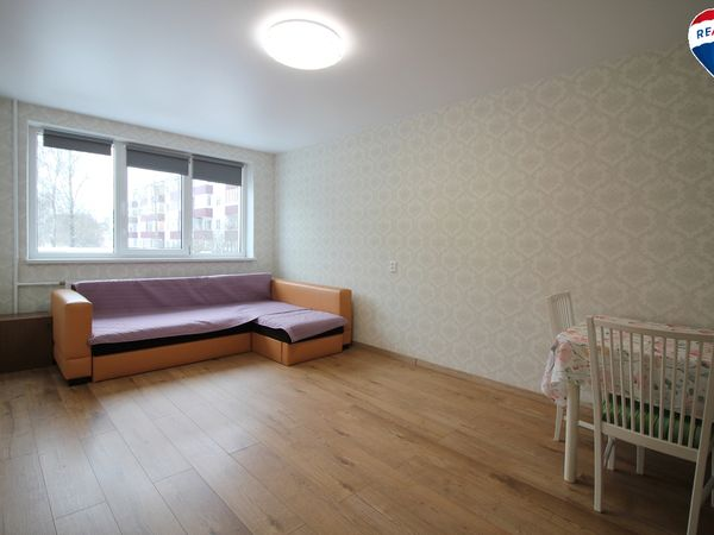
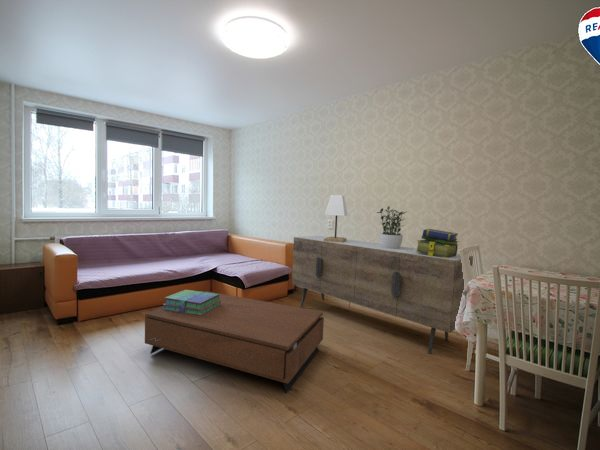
+ sideboard (366, 283)
+ stack of books (438, 242)
+ potted plant (390, 226)
+ stack of books (192, 301)
+ lamp (336, 218)
+ coffee table (237, 333)
